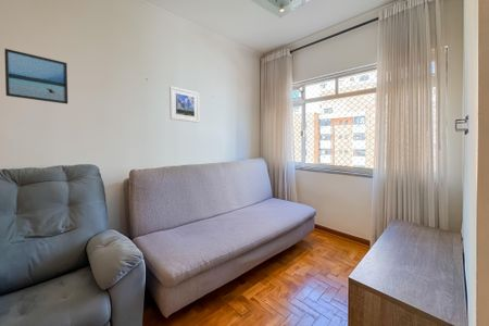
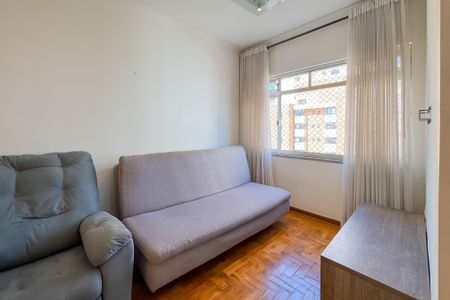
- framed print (38, 78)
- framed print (185, 104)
